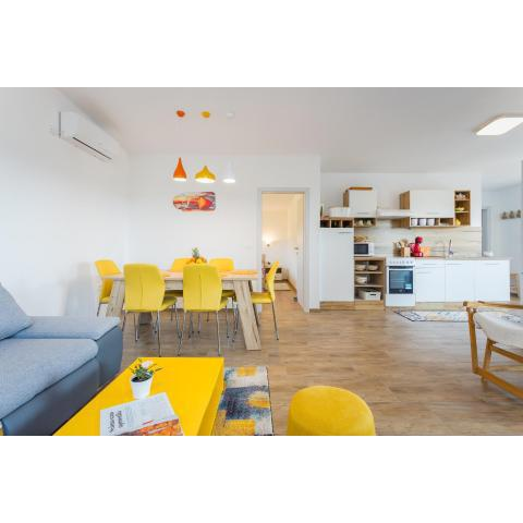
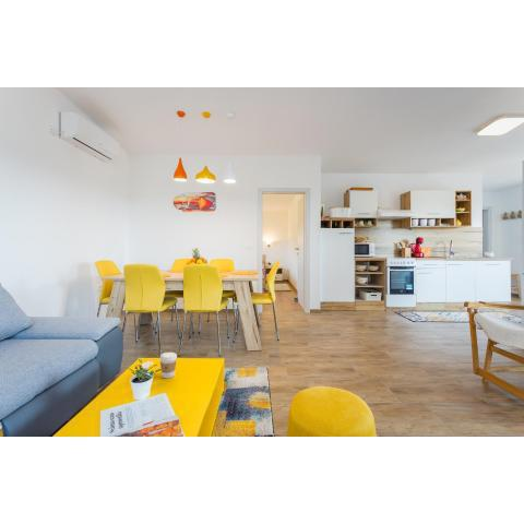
+ coffee cup (168, 365)
